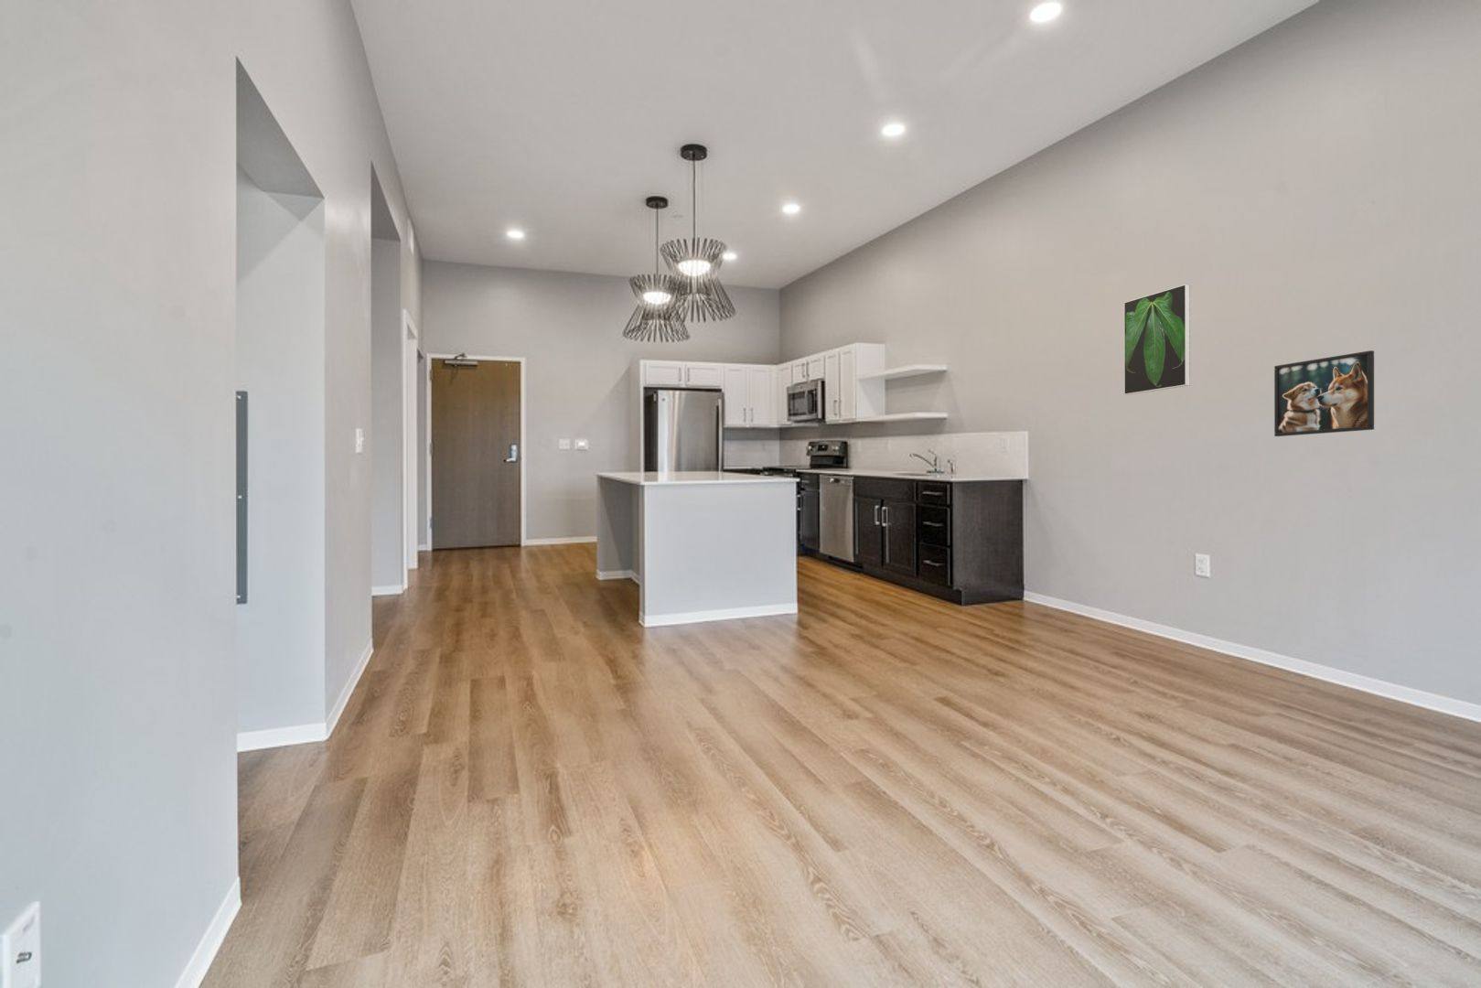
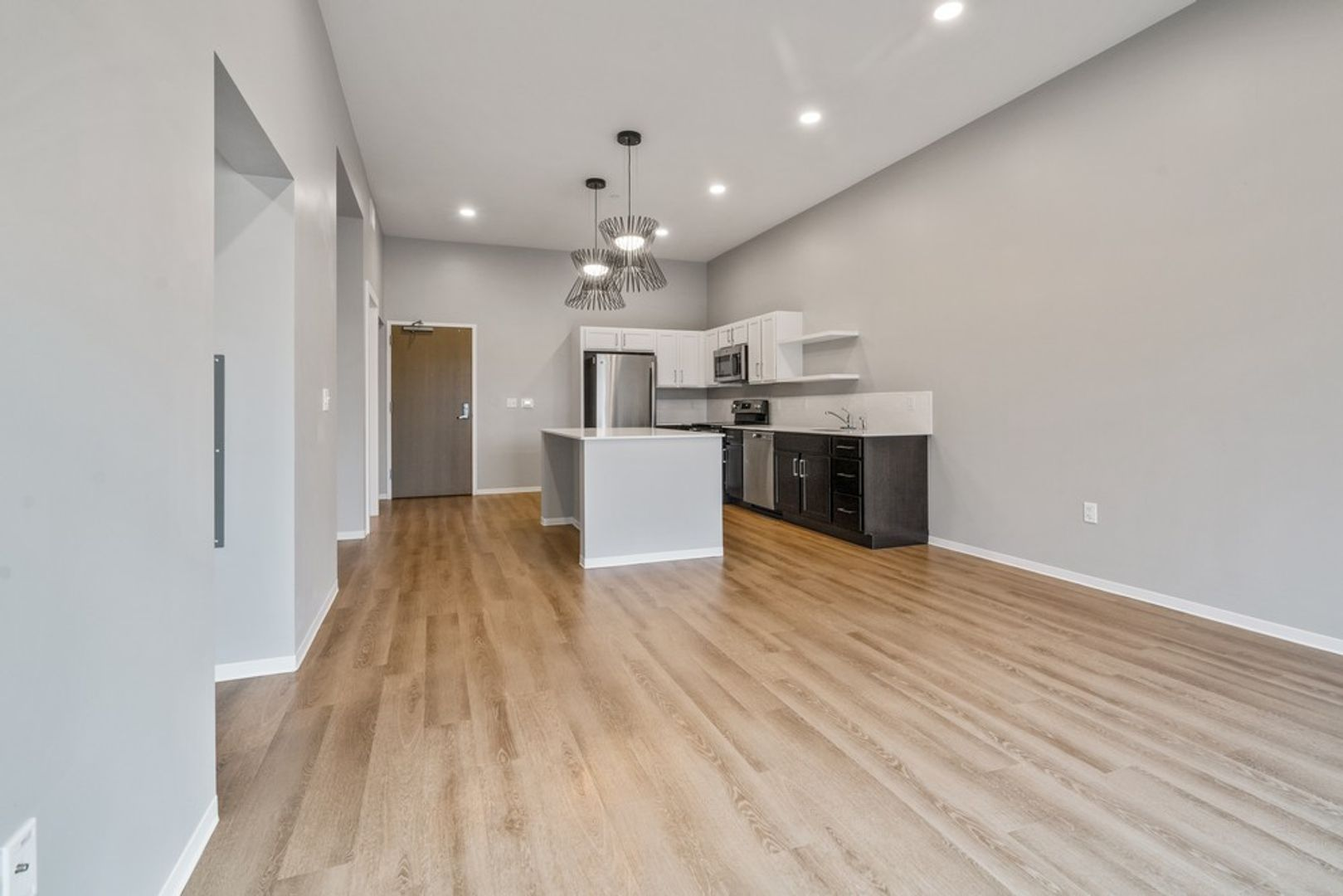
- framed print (1156, 342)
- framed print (1321, 395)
